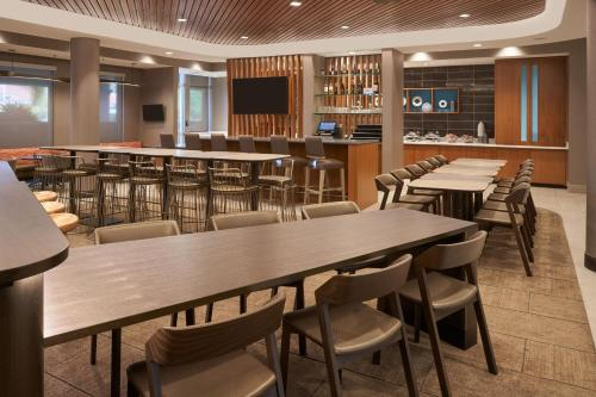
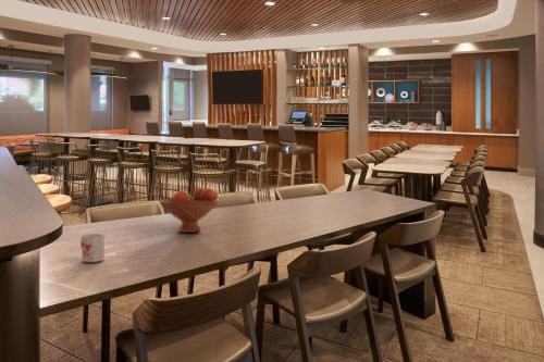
+ fruit bowl (189, 209)
+ mug (90, 247)
